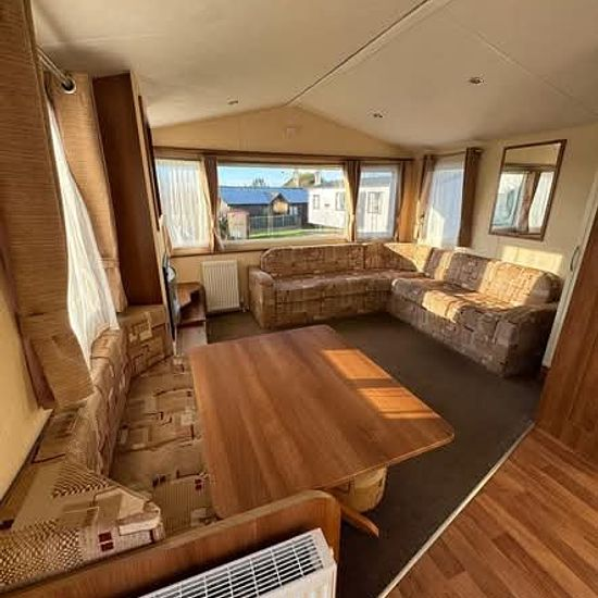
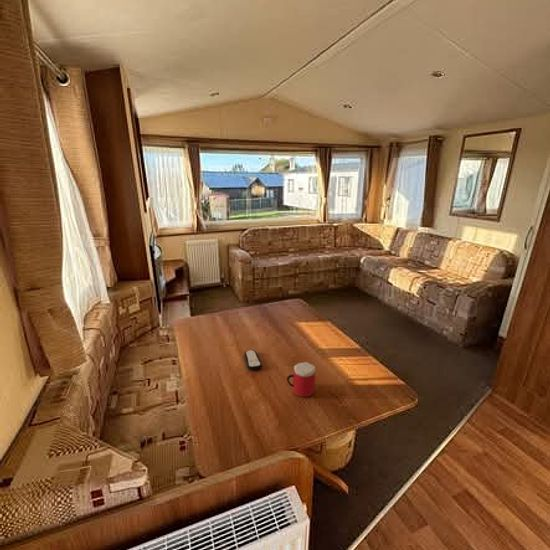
+ mug (300, 378)
+ remote control (252, 359)
